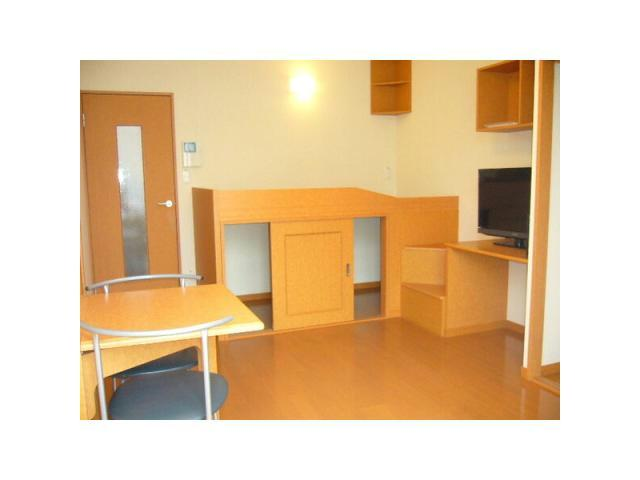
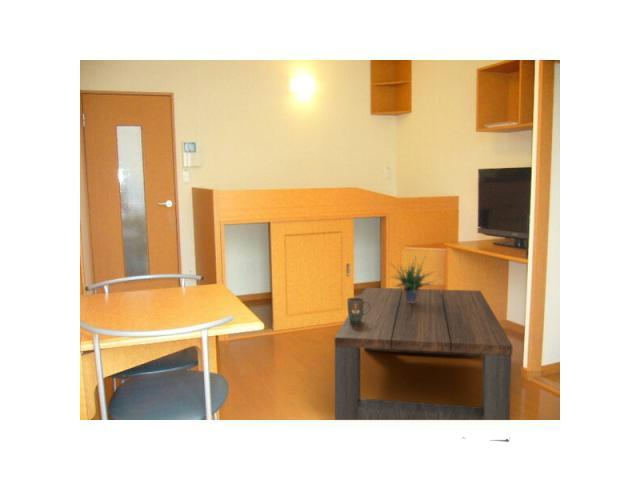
+ coffee table (420, 346)
+ potted plant (410, 276)
+ mug (358, 309)
